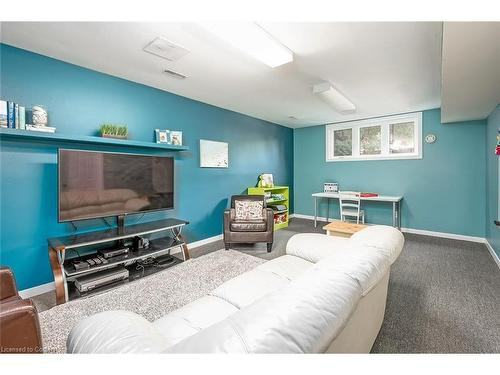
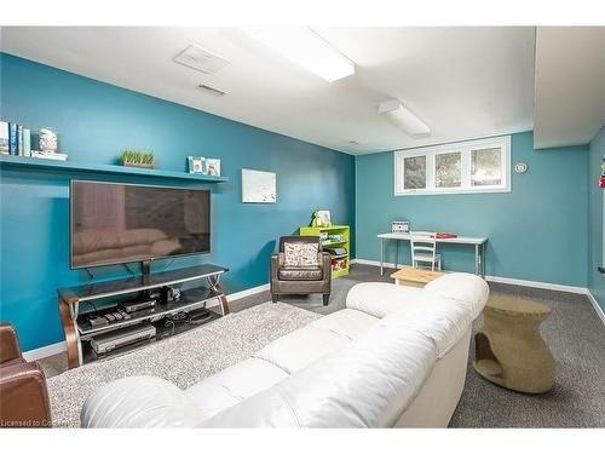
+ side table (511, 339)
